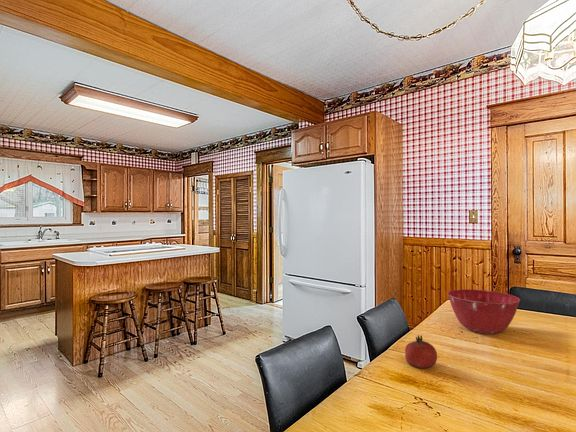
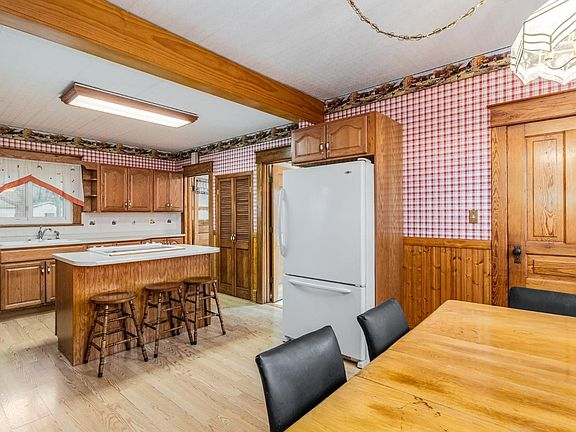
- mixing bowl (482, 312)
- fruit (420, 349)
